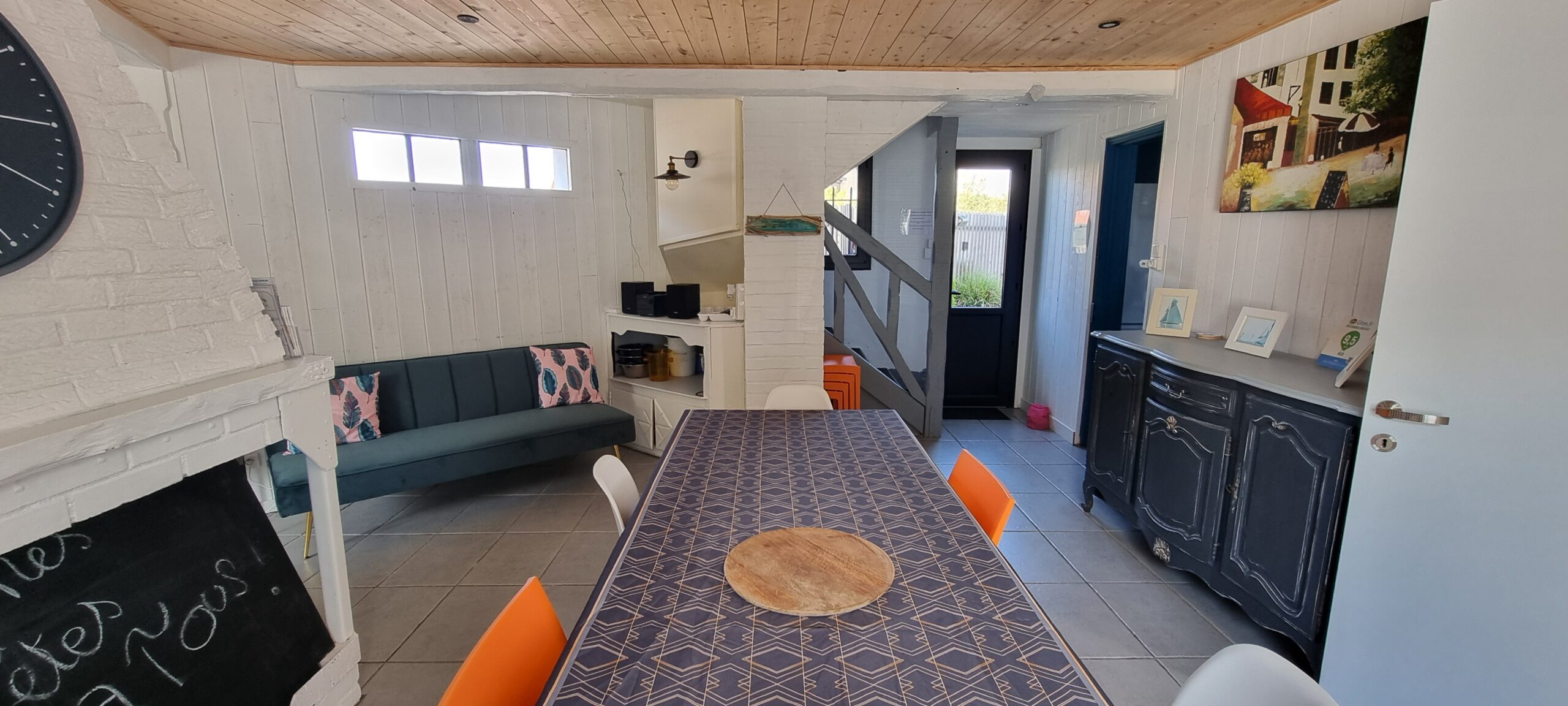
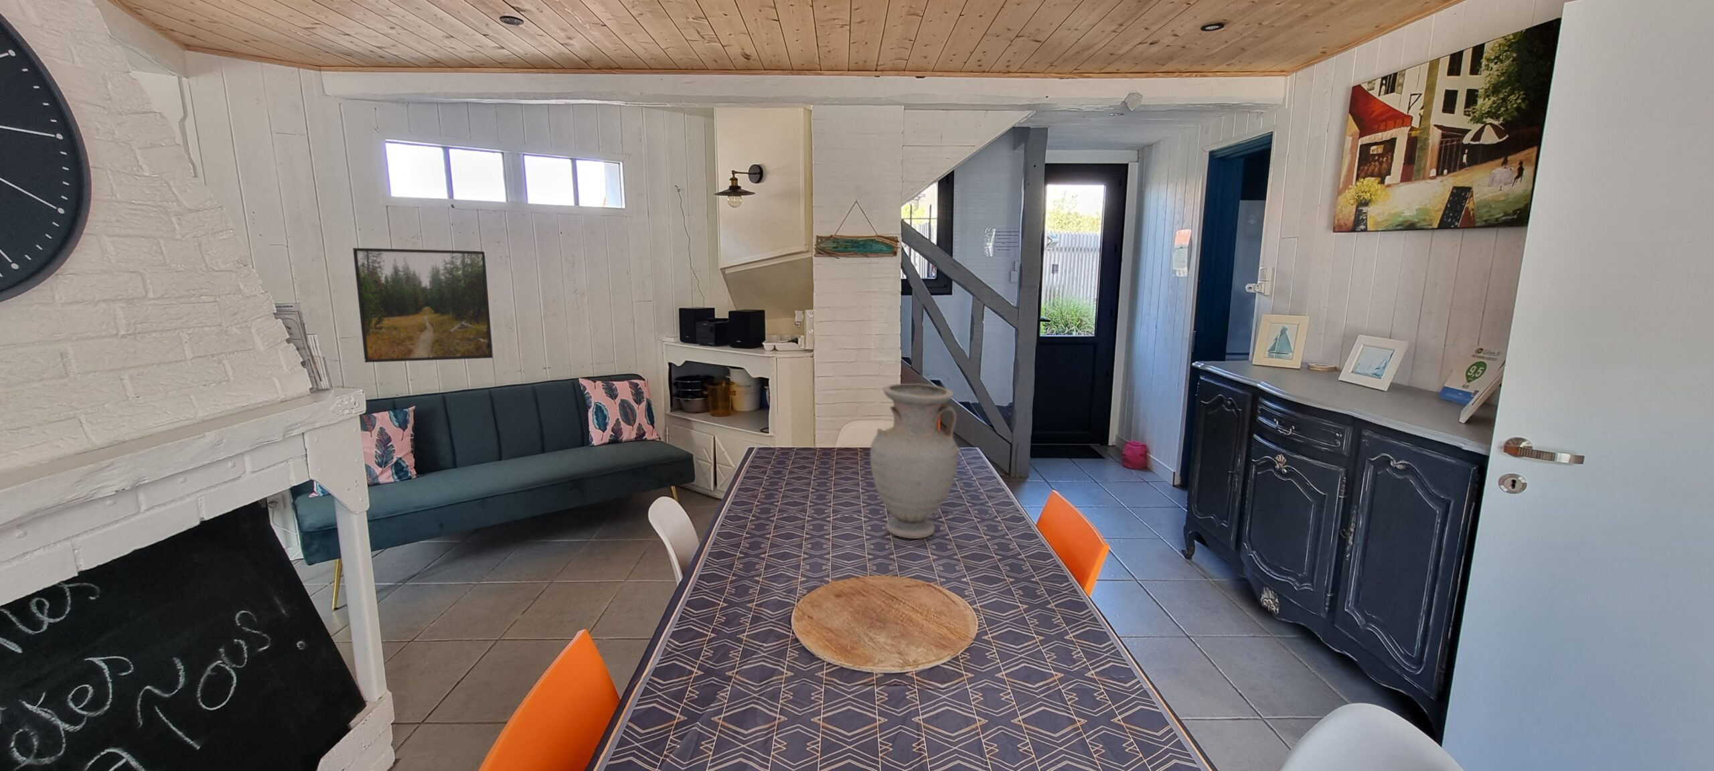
+ vase (913, 461)
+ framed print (426, 305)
